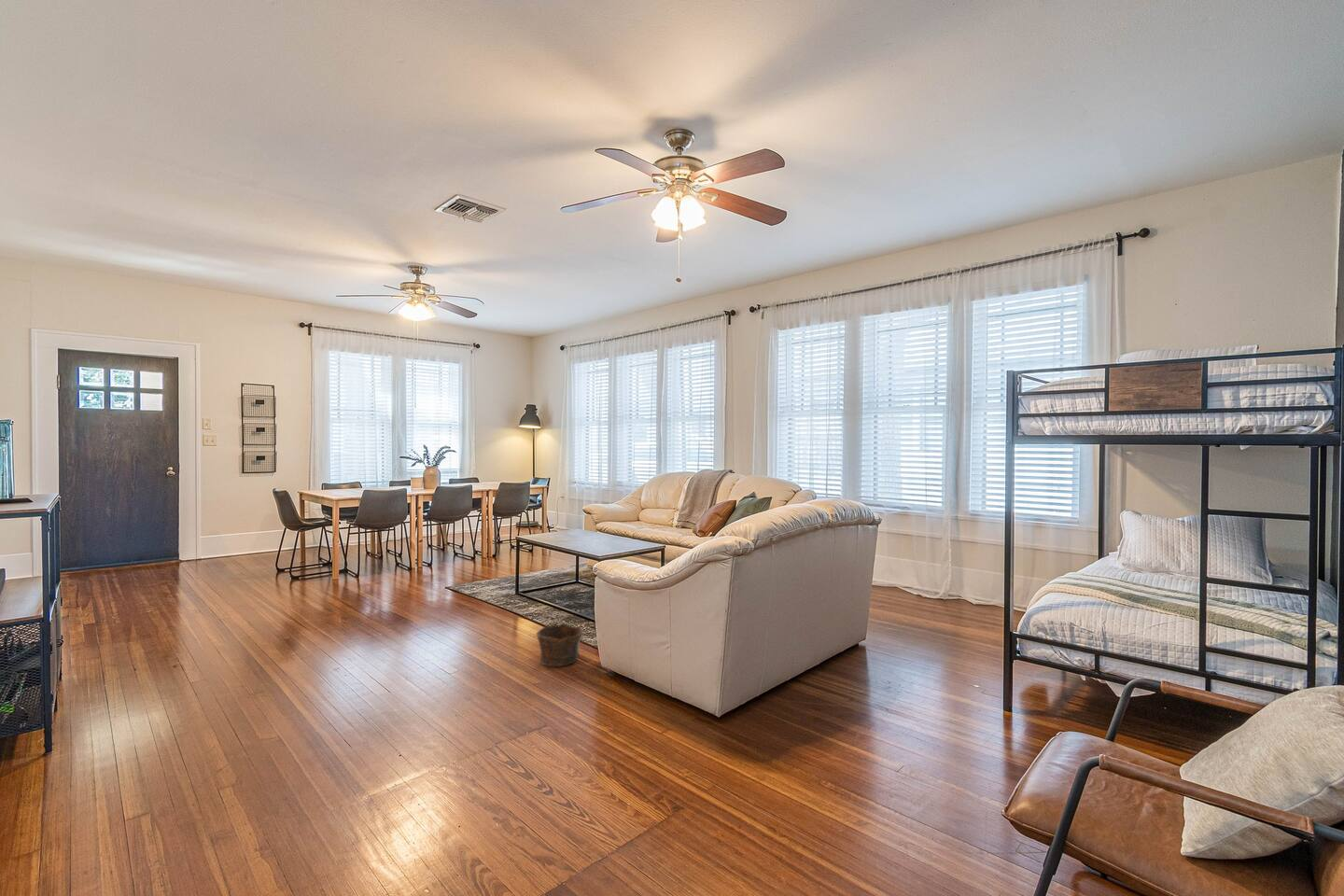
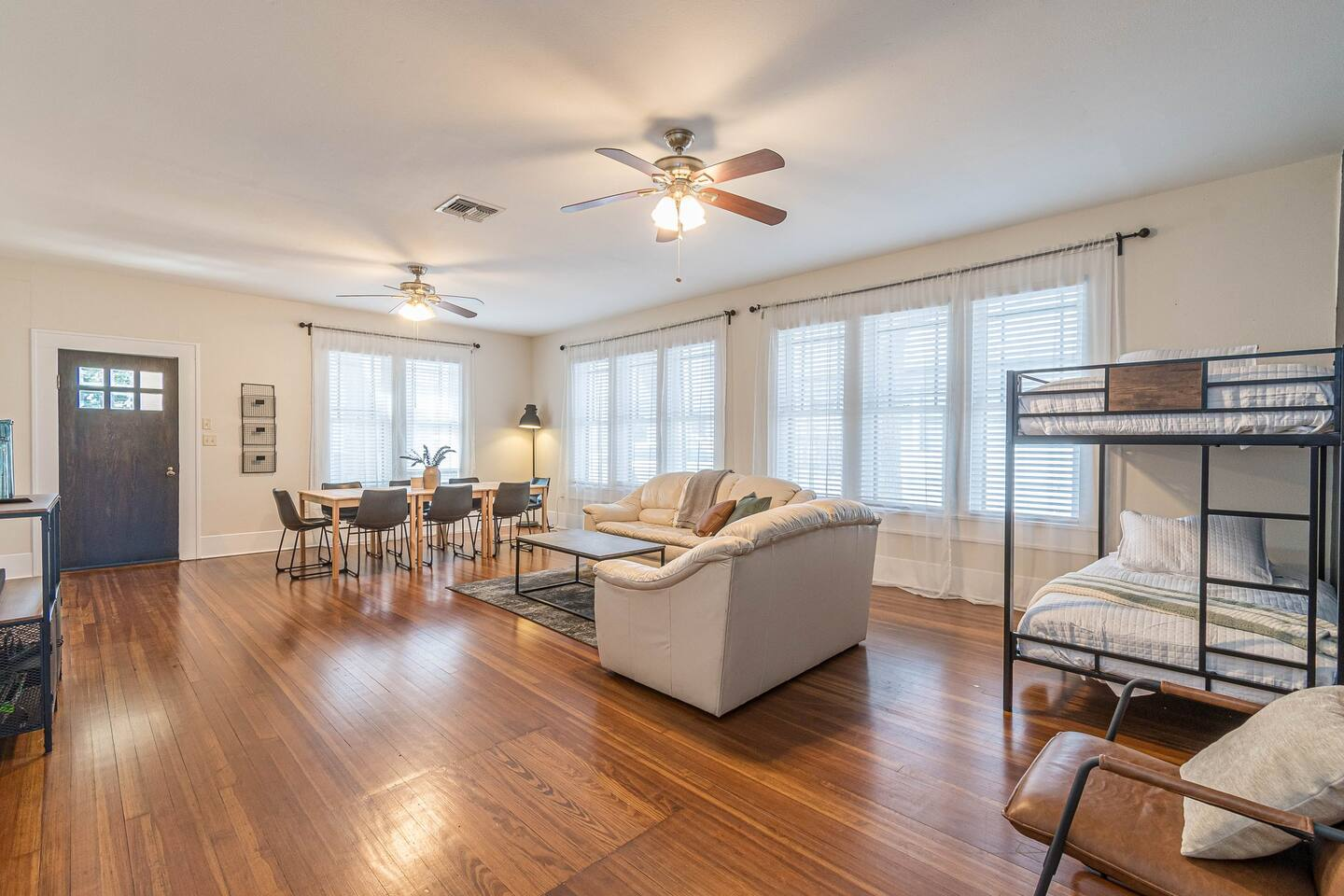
- clay pot (559, 638)
